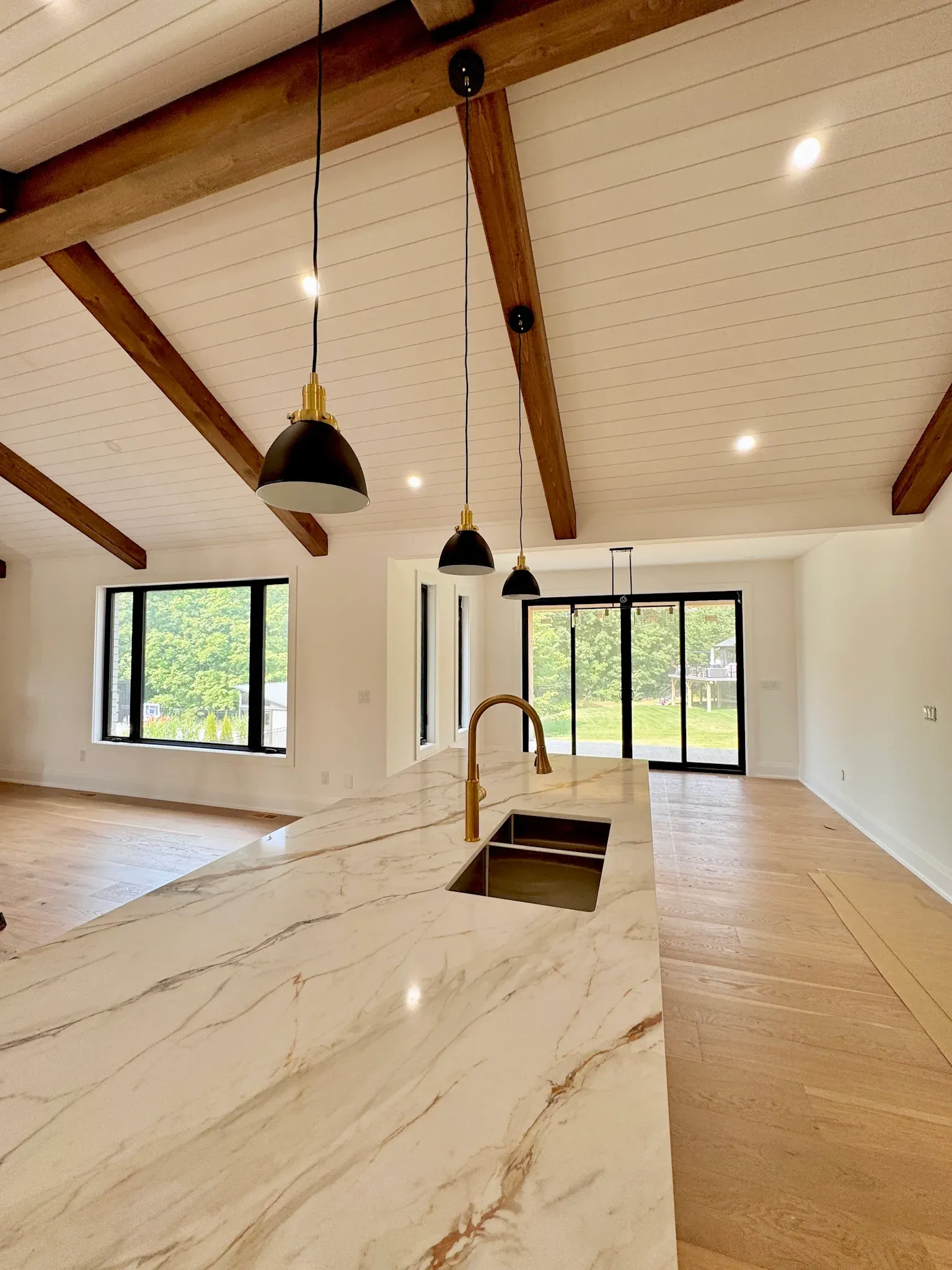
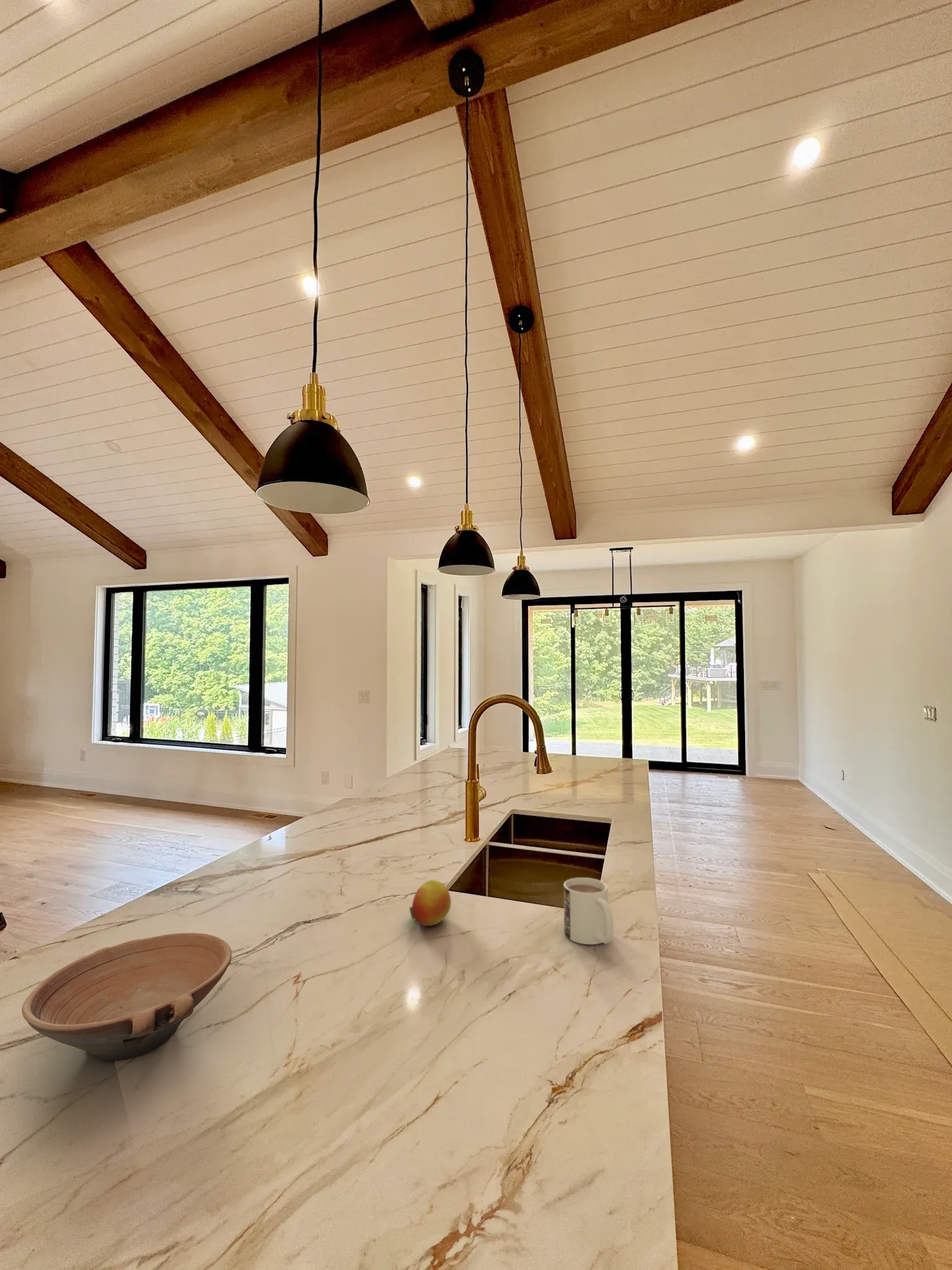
+ bowl (134, 1003)
+ mug (591, 913)
+ fruit (431, 902)
